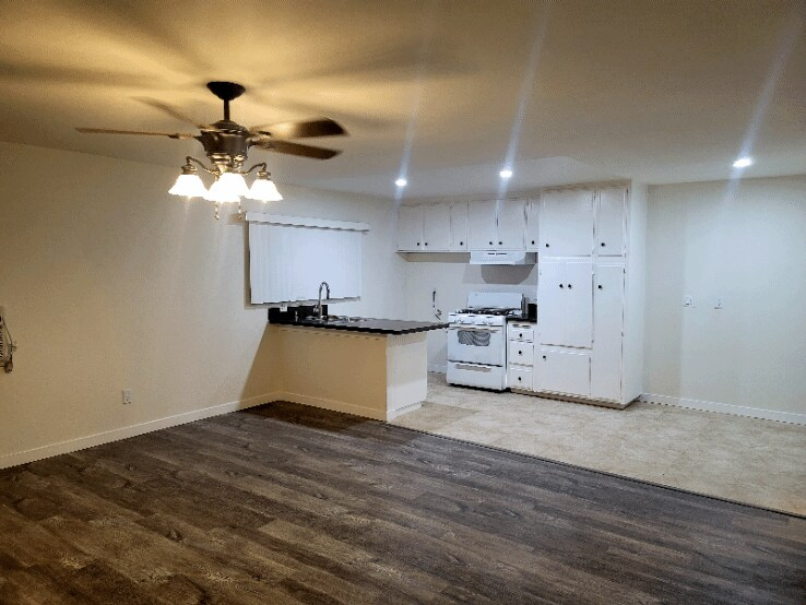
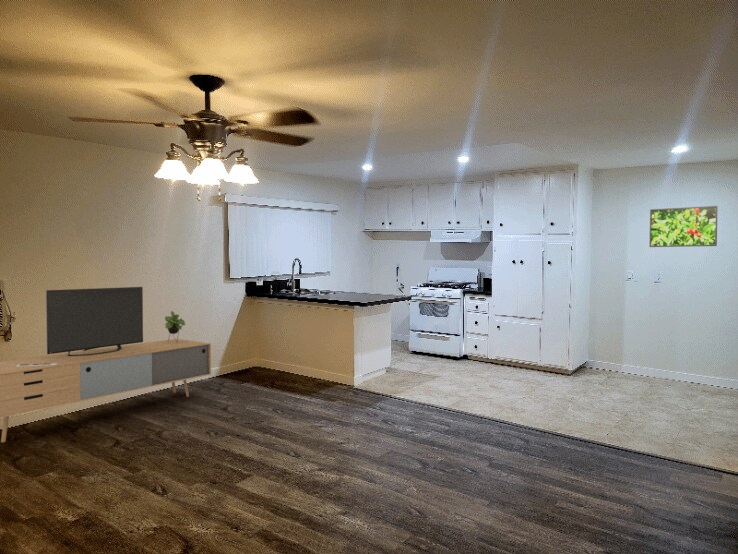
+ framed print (682, 227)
+ media console (100, 351)
